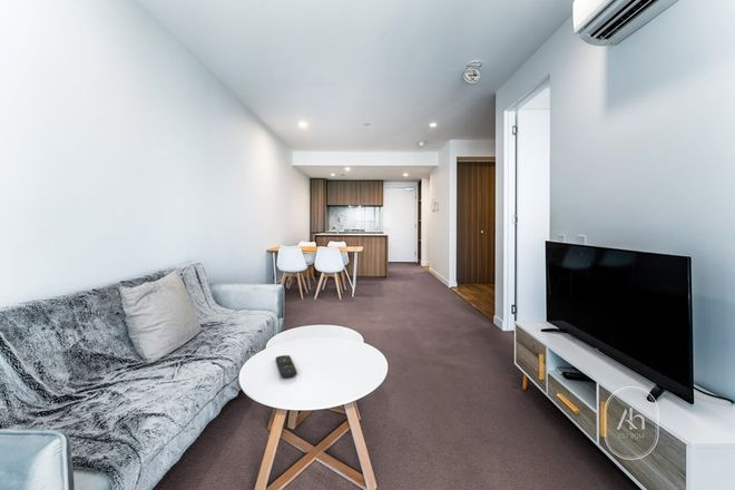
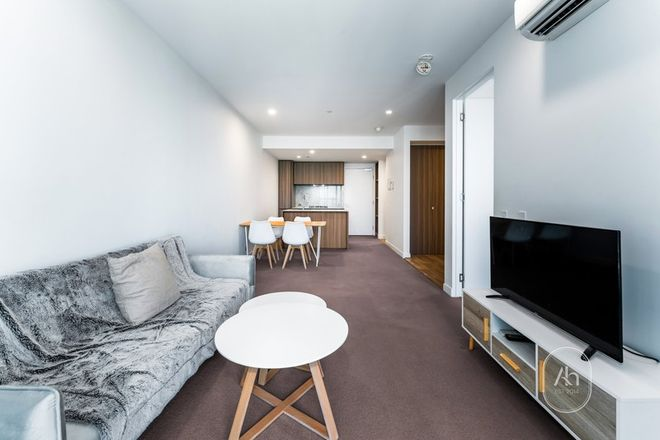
- remote control (285, 365)
